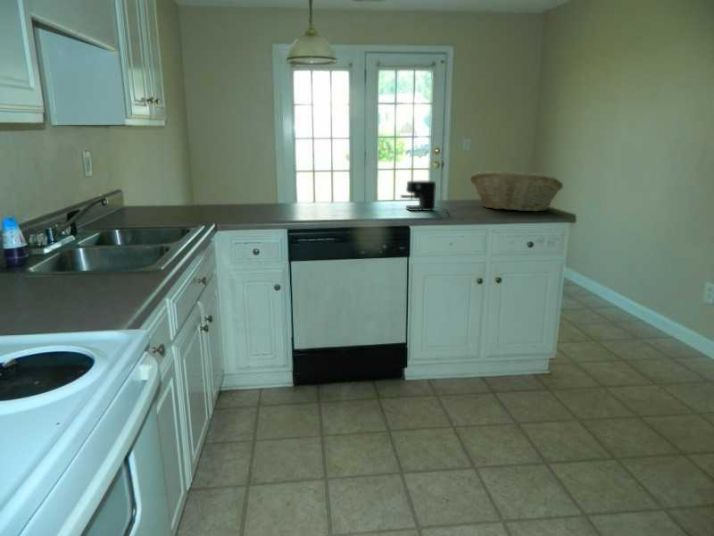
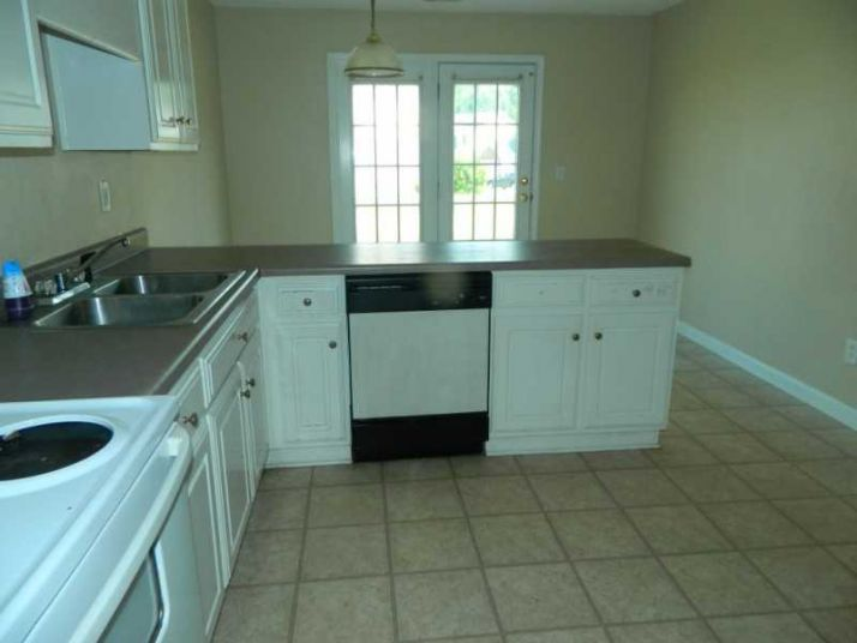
- fruit basket (514, 189)
- coffee maker (425, 196)
